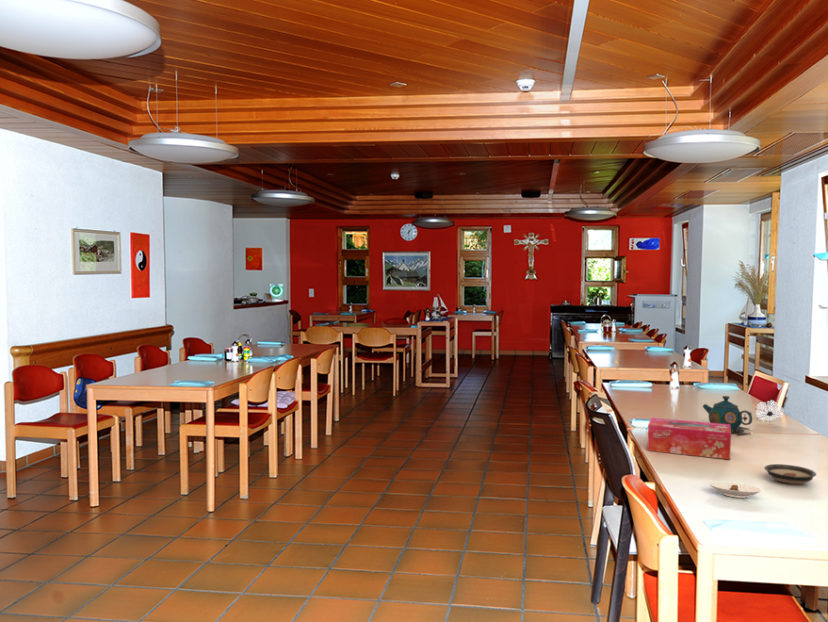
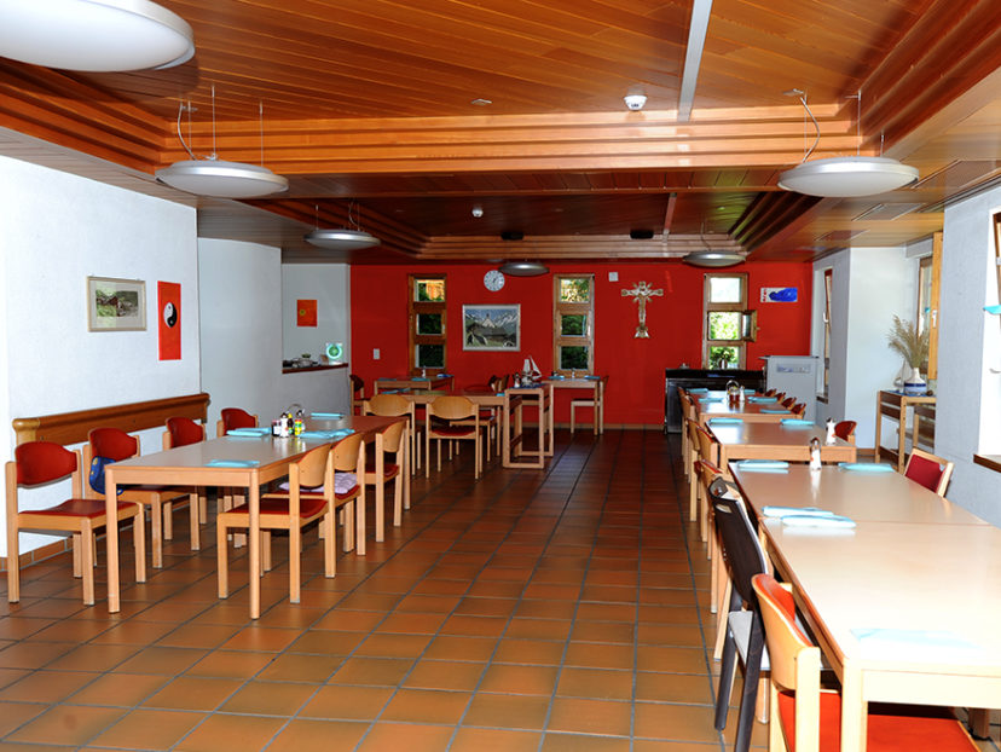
- saucer (734, 489)
- flower (768, 410)
- teapot (725, 413)
- saucer (789, 475)
- tissue box (688, 437)
